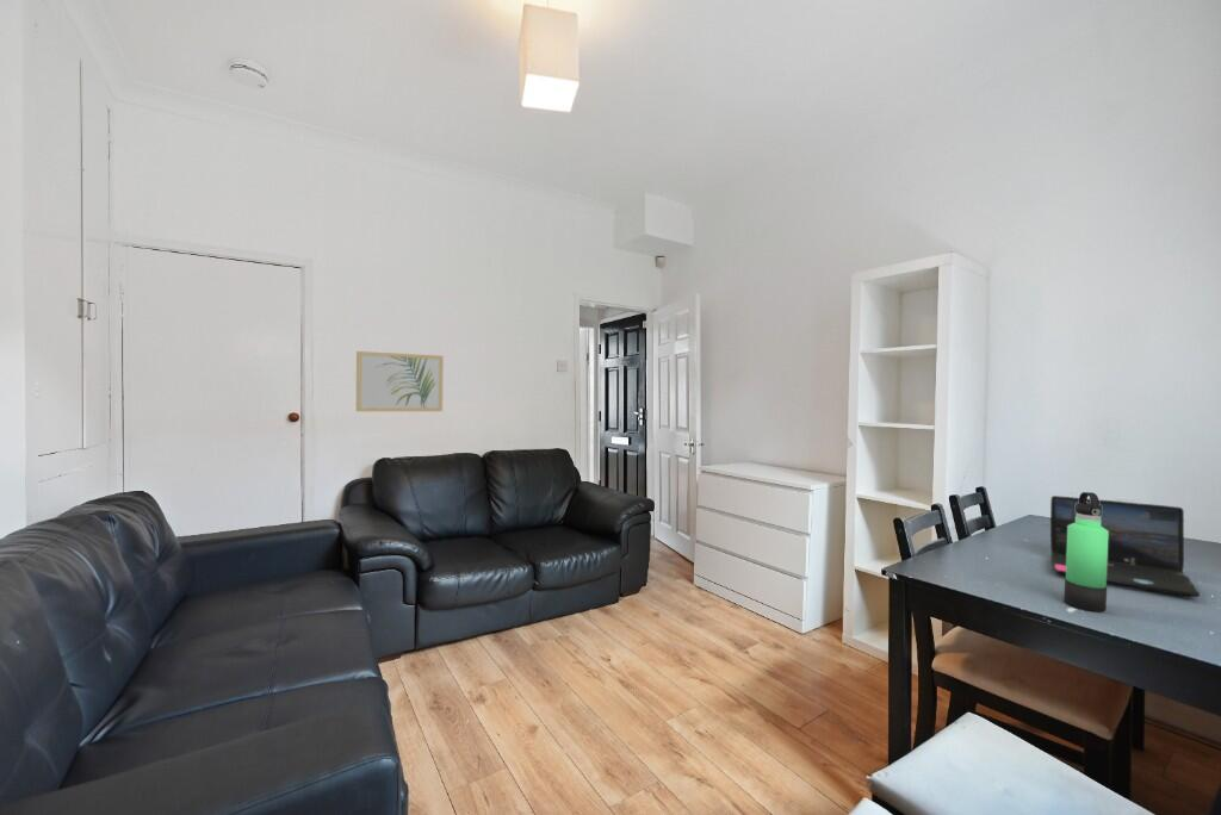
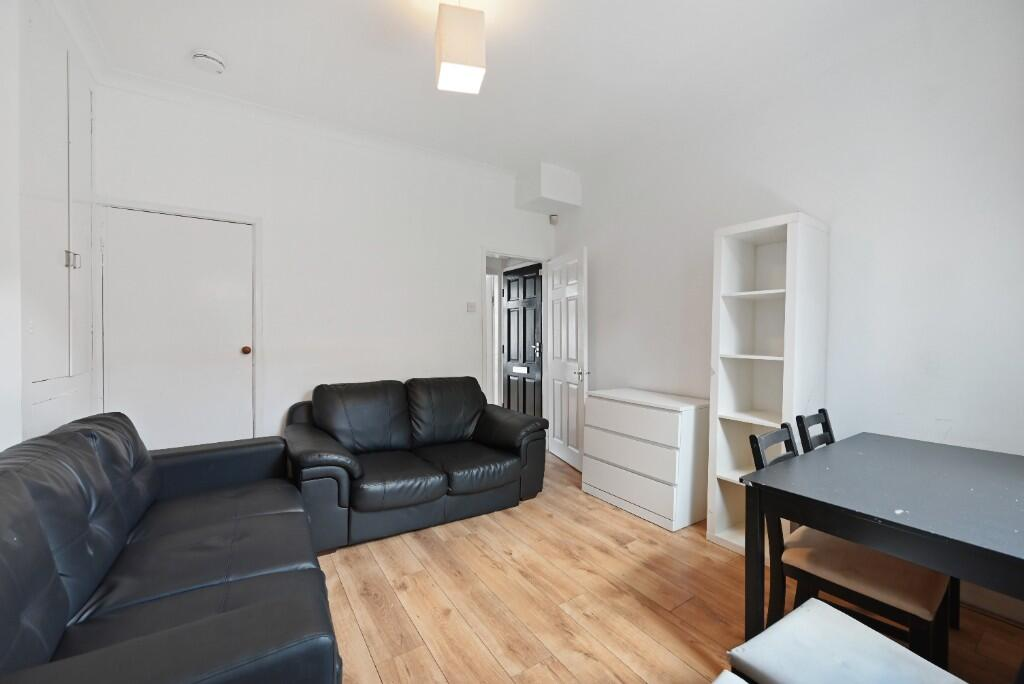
- wall art (401, 382)
- thermos bottle (1086, 548)
- laptop (1116, 541)
